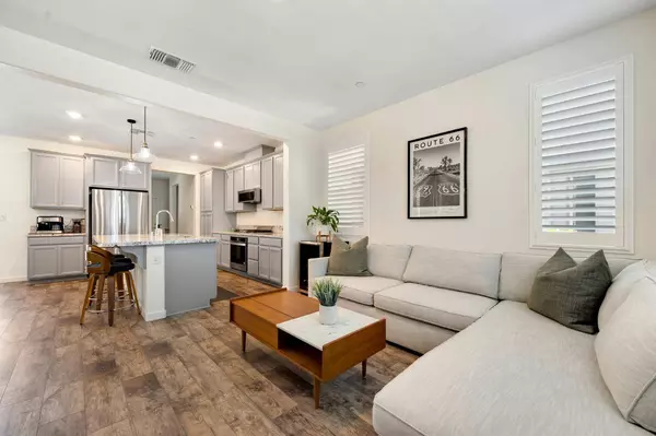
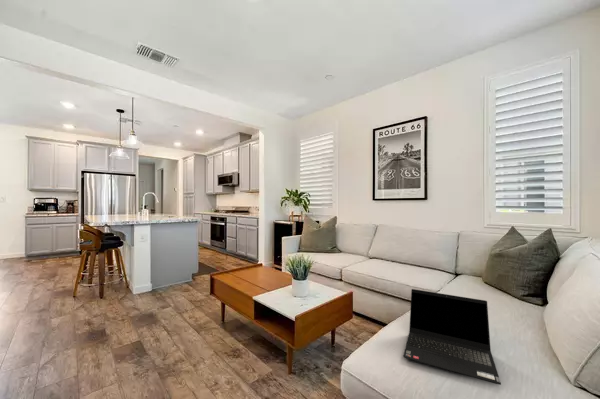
+ laptop computer (447, 328)
